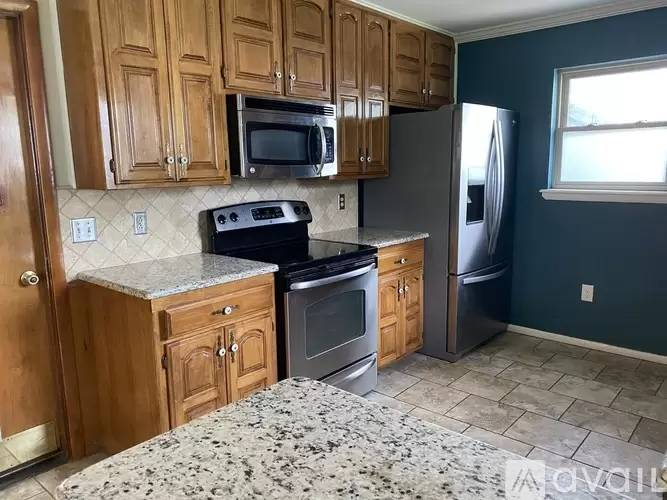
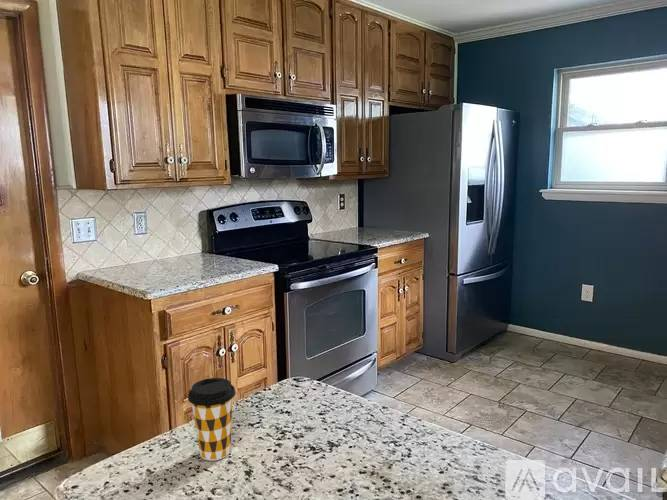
+ coffee cup (213, 419)
